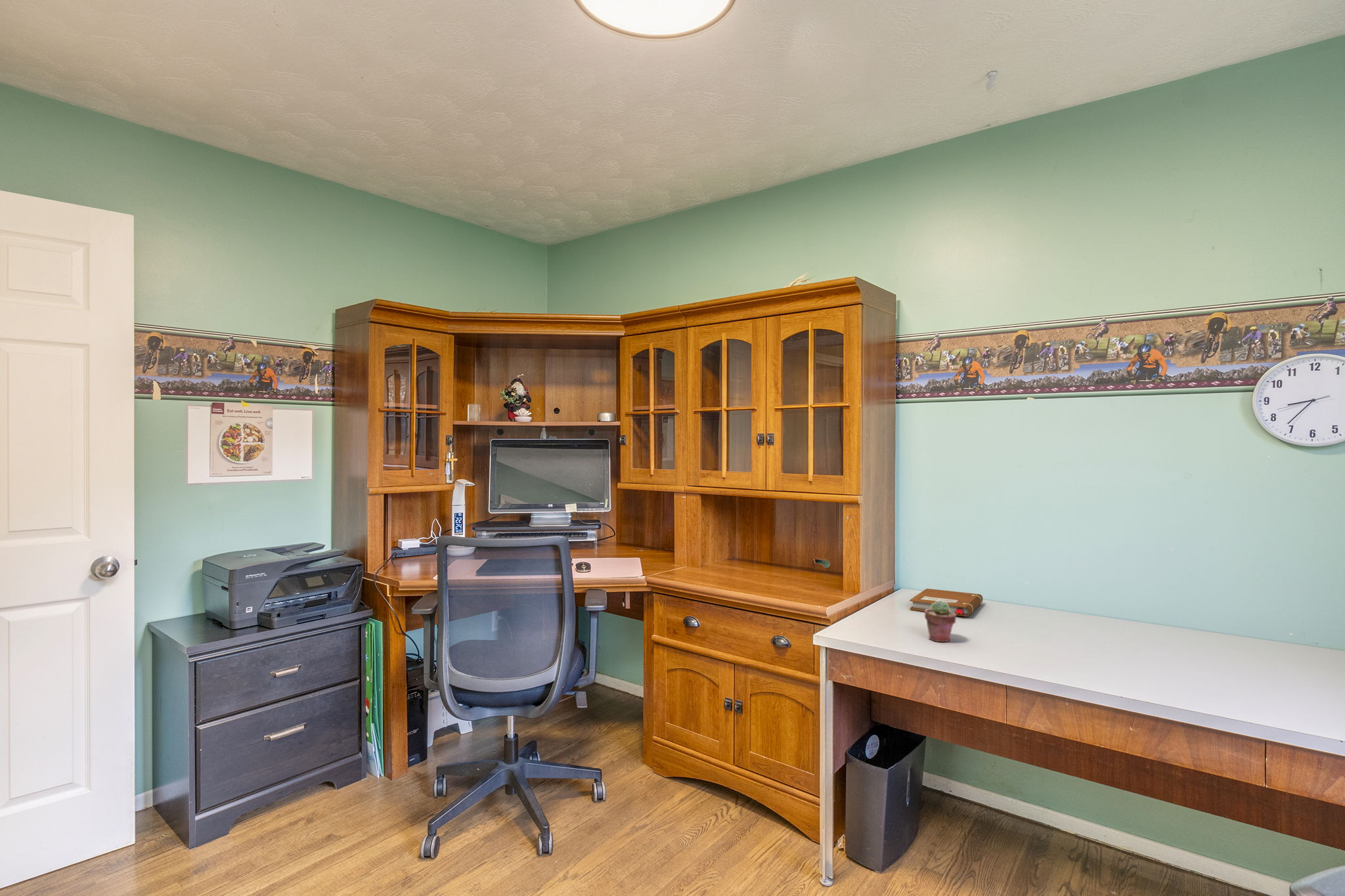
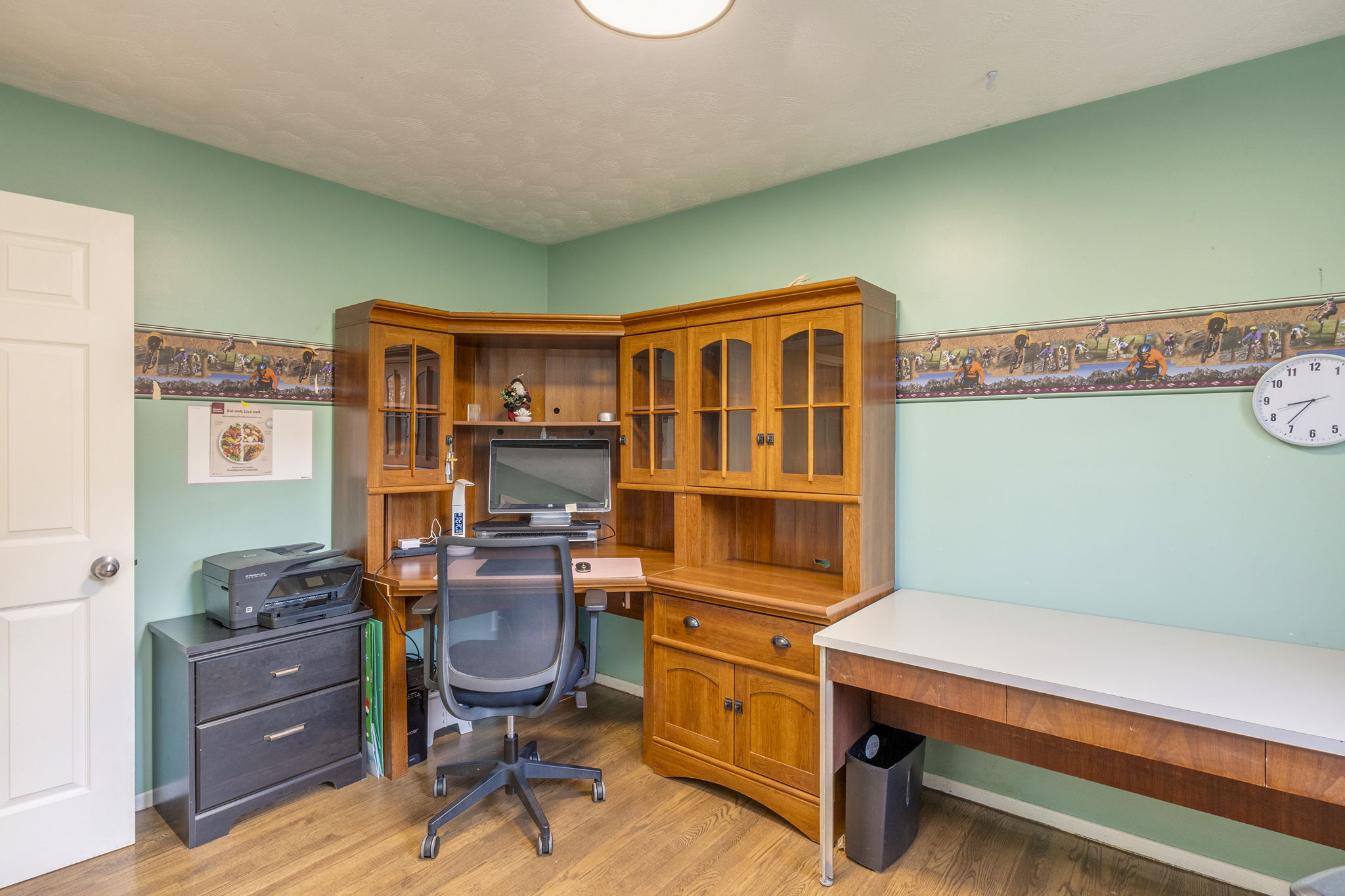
- notebook (946, 602)
- potted succulent (940, 620)
